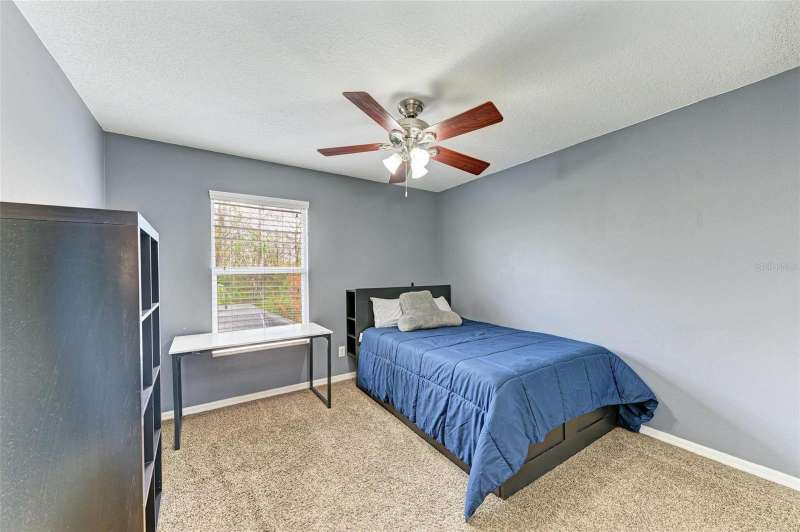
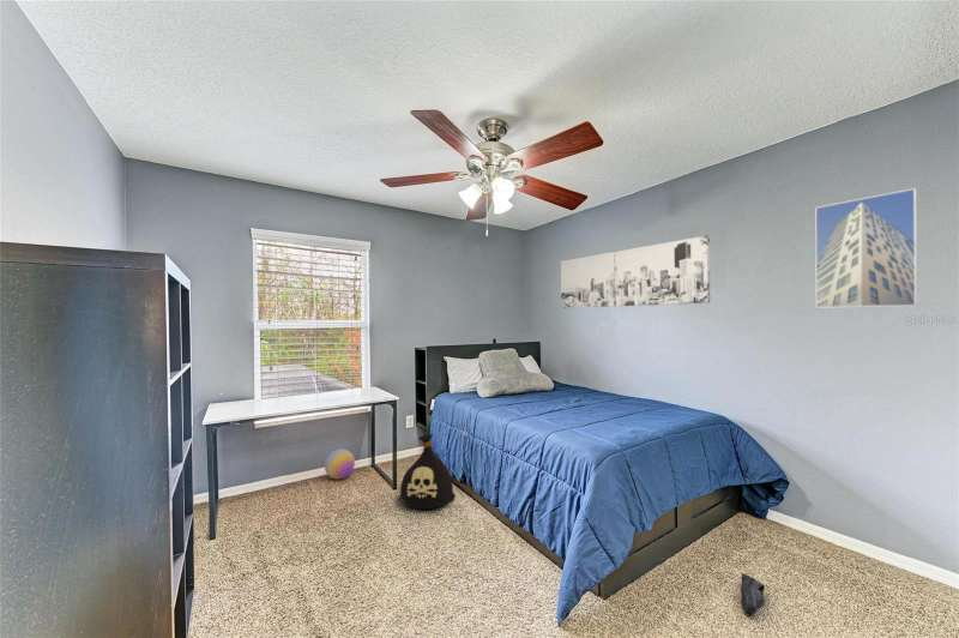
+ shoe (754, 592)
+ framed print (862, 252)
+ wall art (622, 278)
+ ball (339, 463)
+ bag (427, 468)
